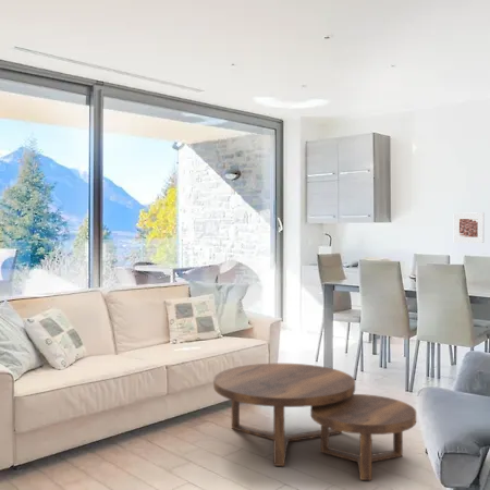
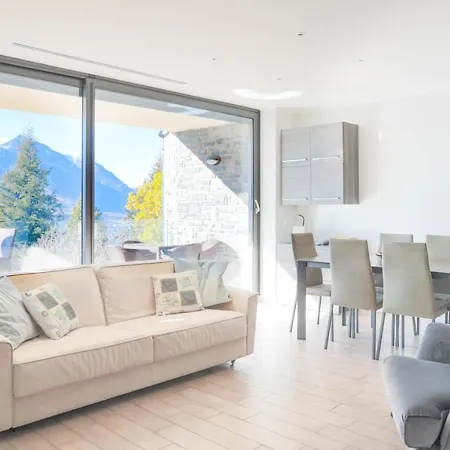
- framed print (468, 228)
- coffee table (310, 415)
